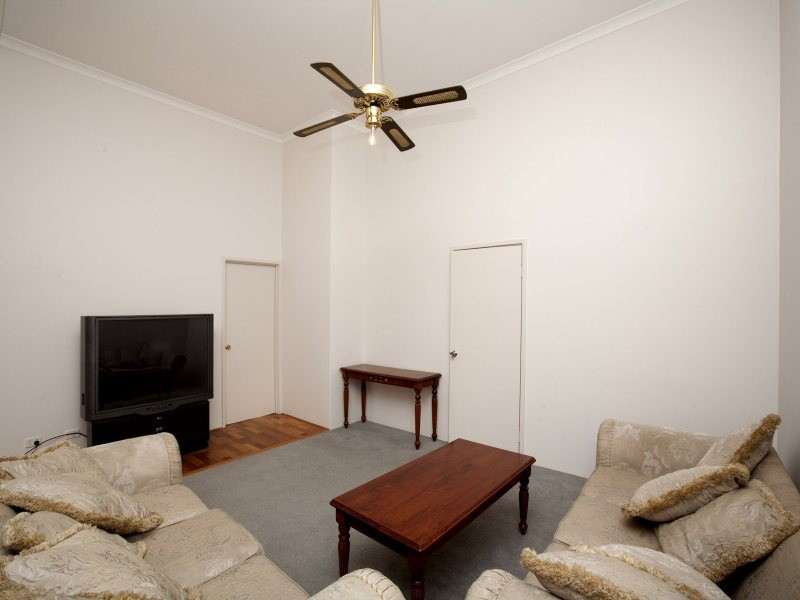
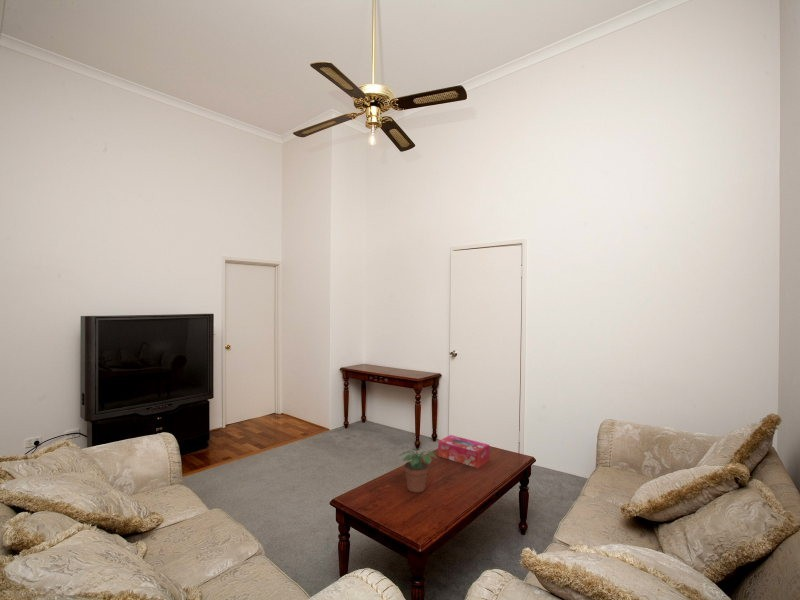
+ tissue box (463, 450)
+ potted plant (417, 469)
